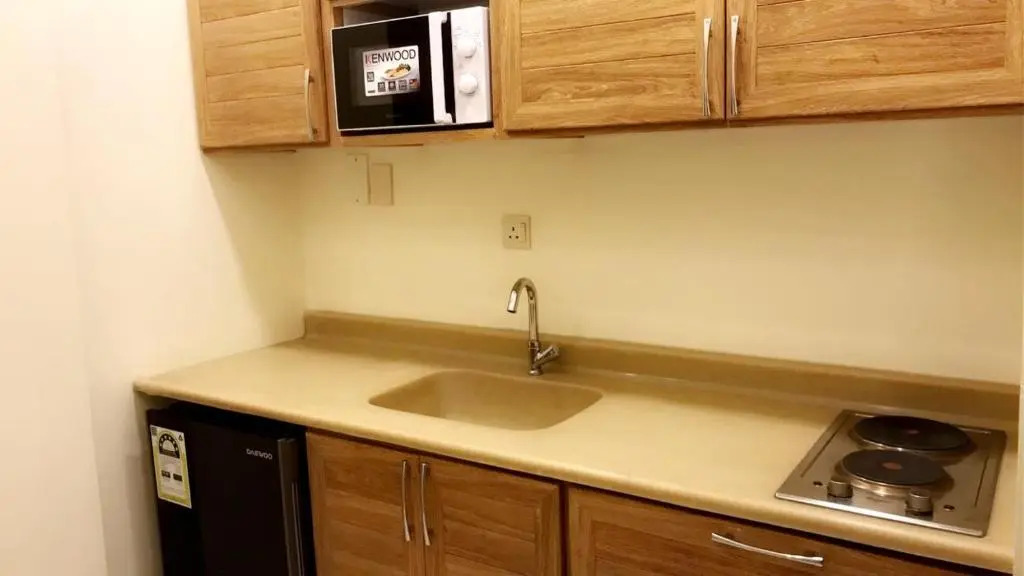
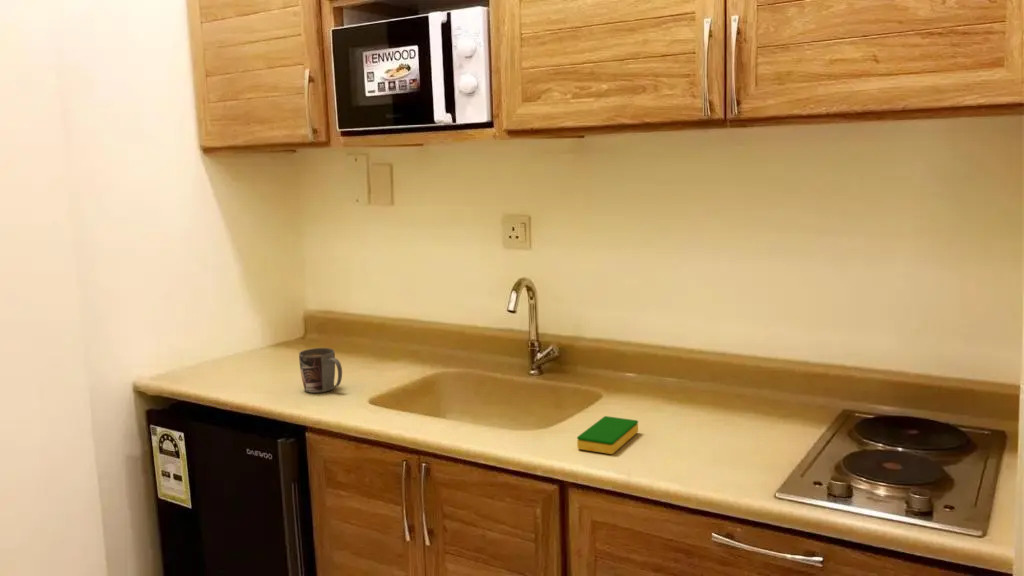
+ dish sponge (608, 434)
+ mug (323, 371)
